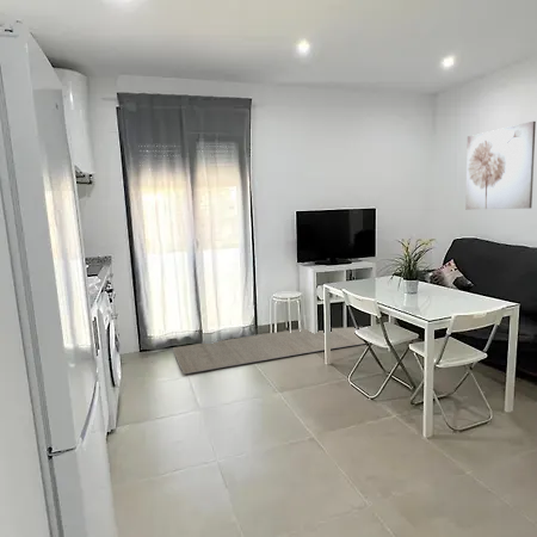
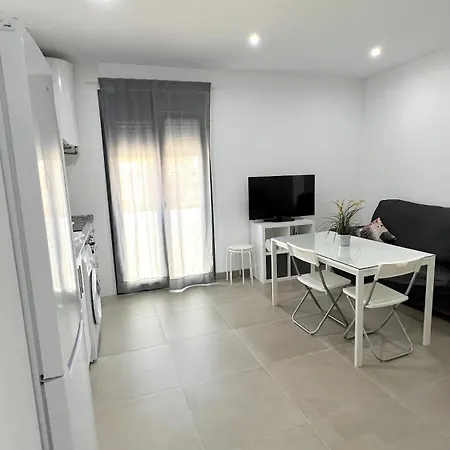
- rug (295, 341)
- wall art (496, 169)
